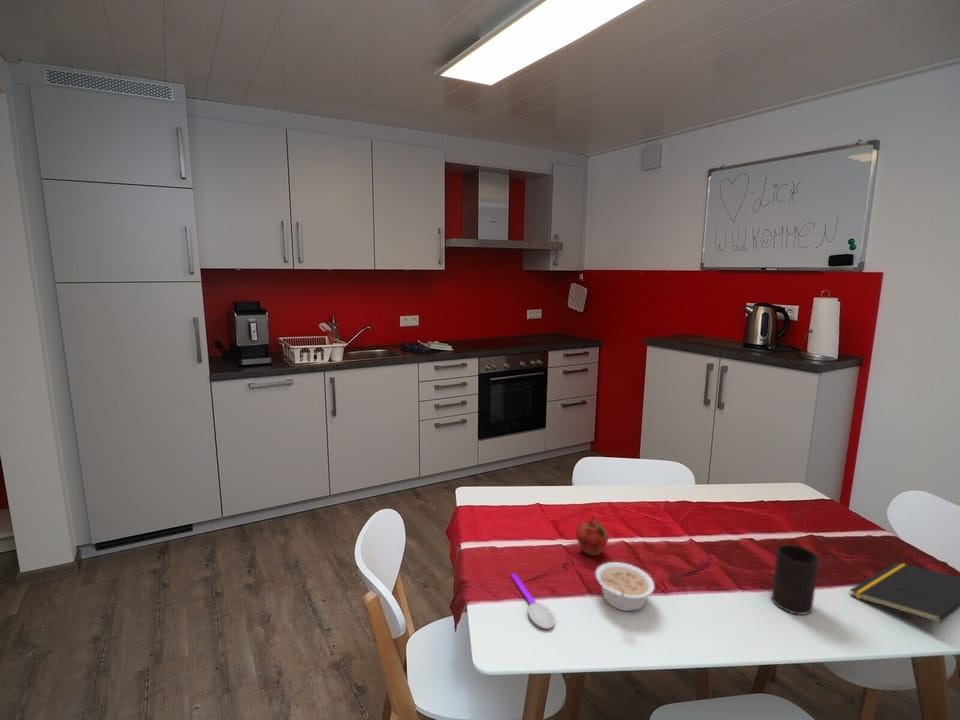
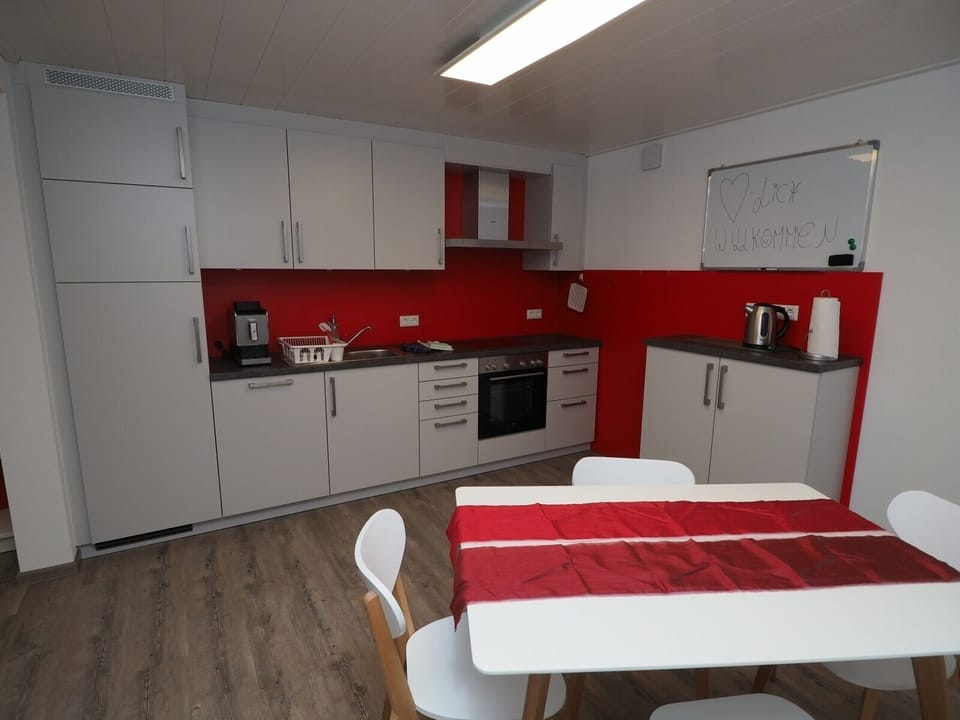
- cup (794, 578)
- fruit (593, 535)
- notepad (916, 589)
- spoon (529, 597)
- legume (625, 587)
